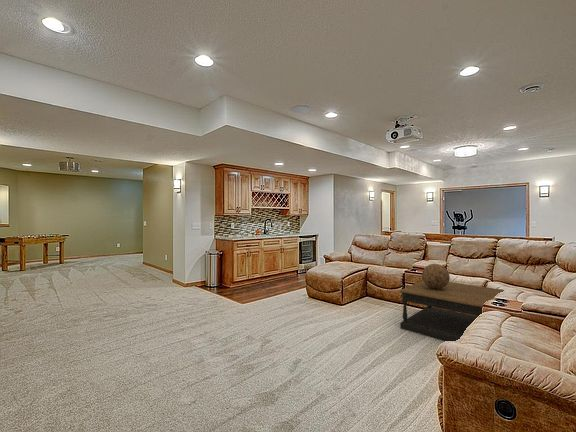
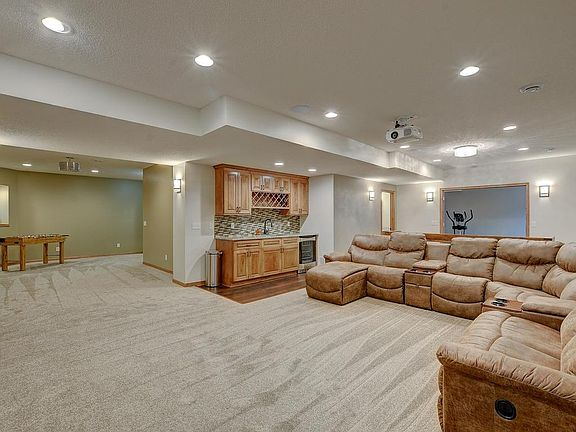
- coffee table (452, 309)
- decorative sphere (435, 276)
